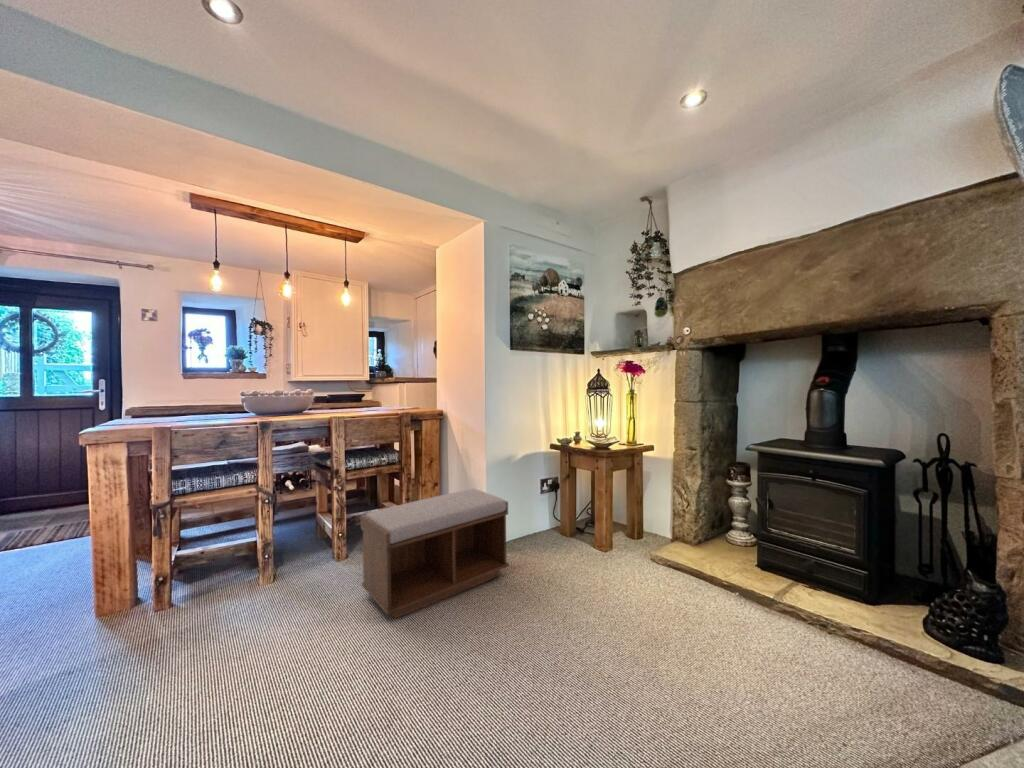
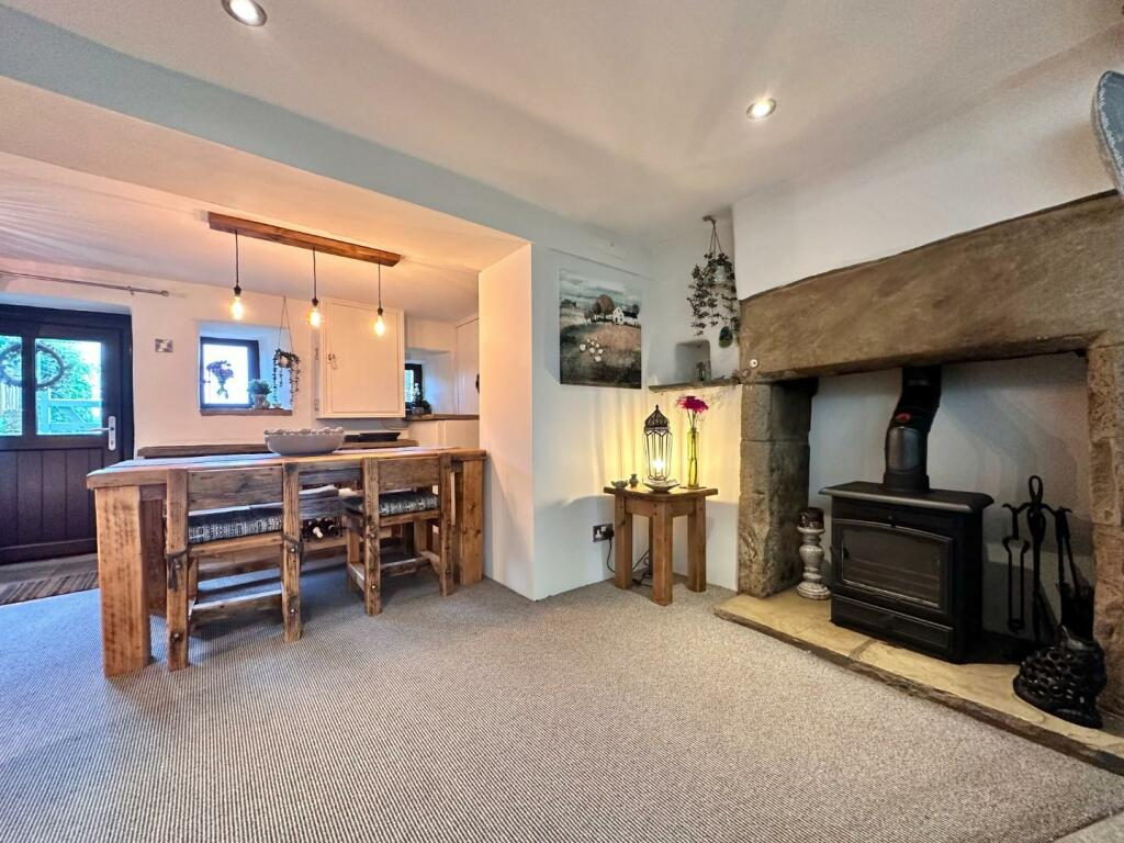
- bench (438, 544)
